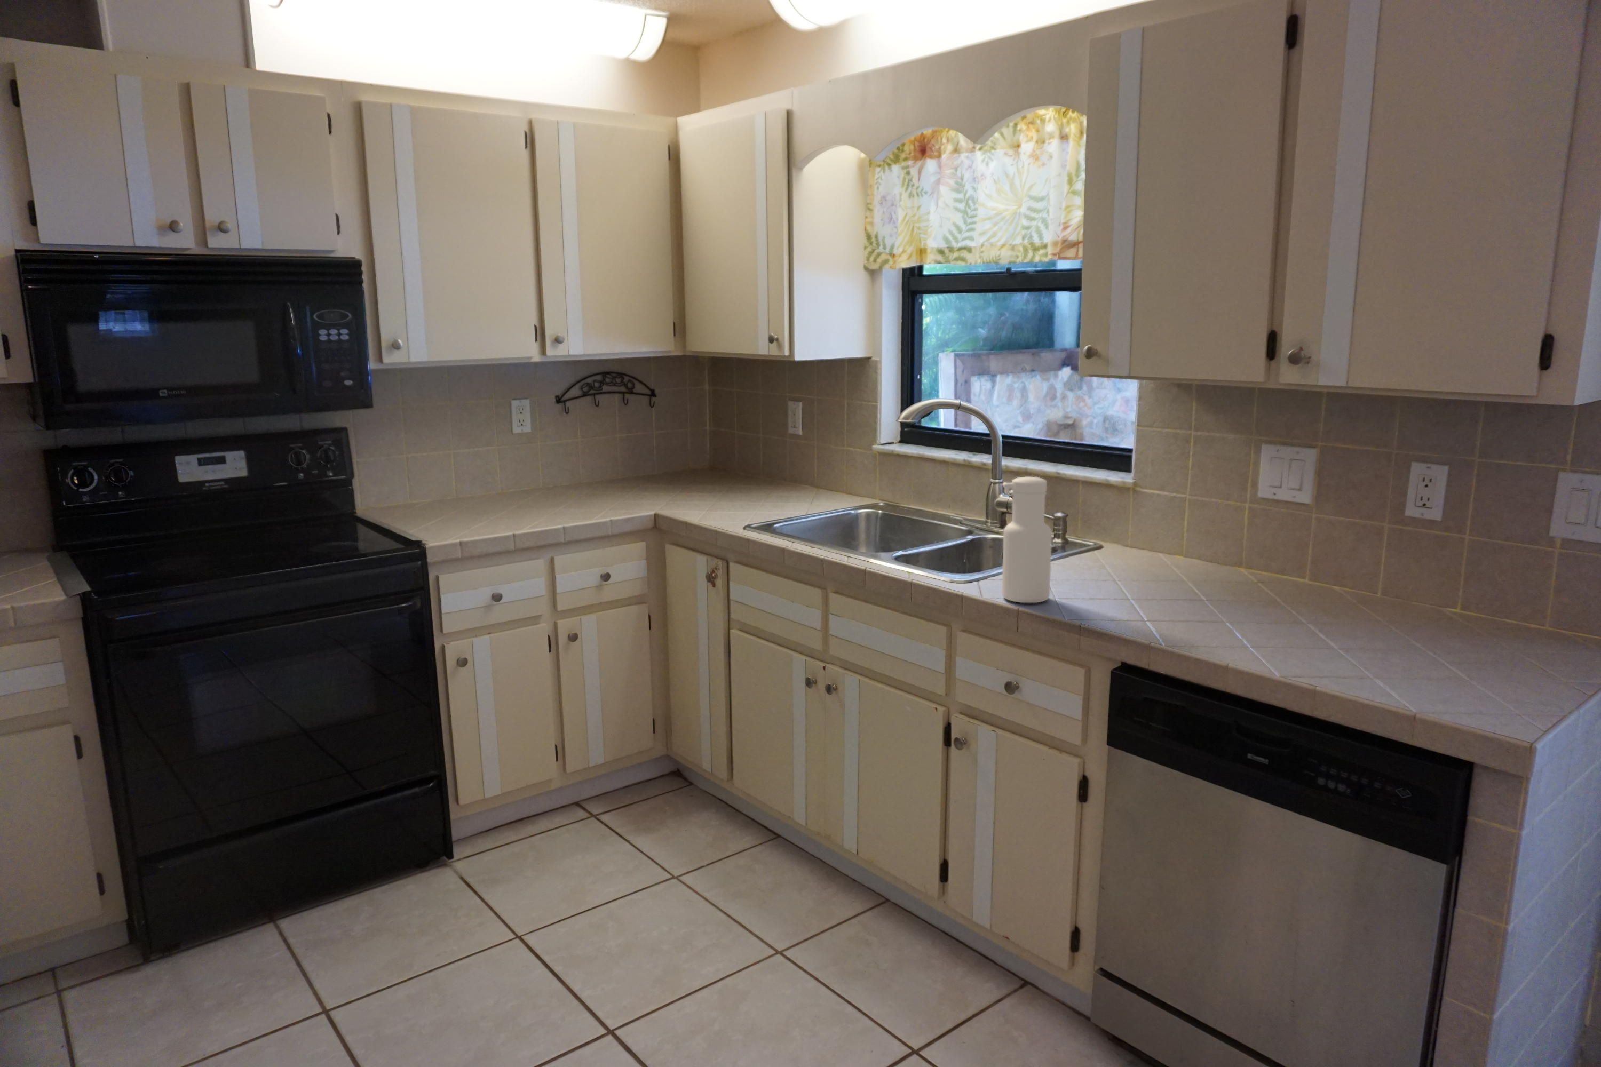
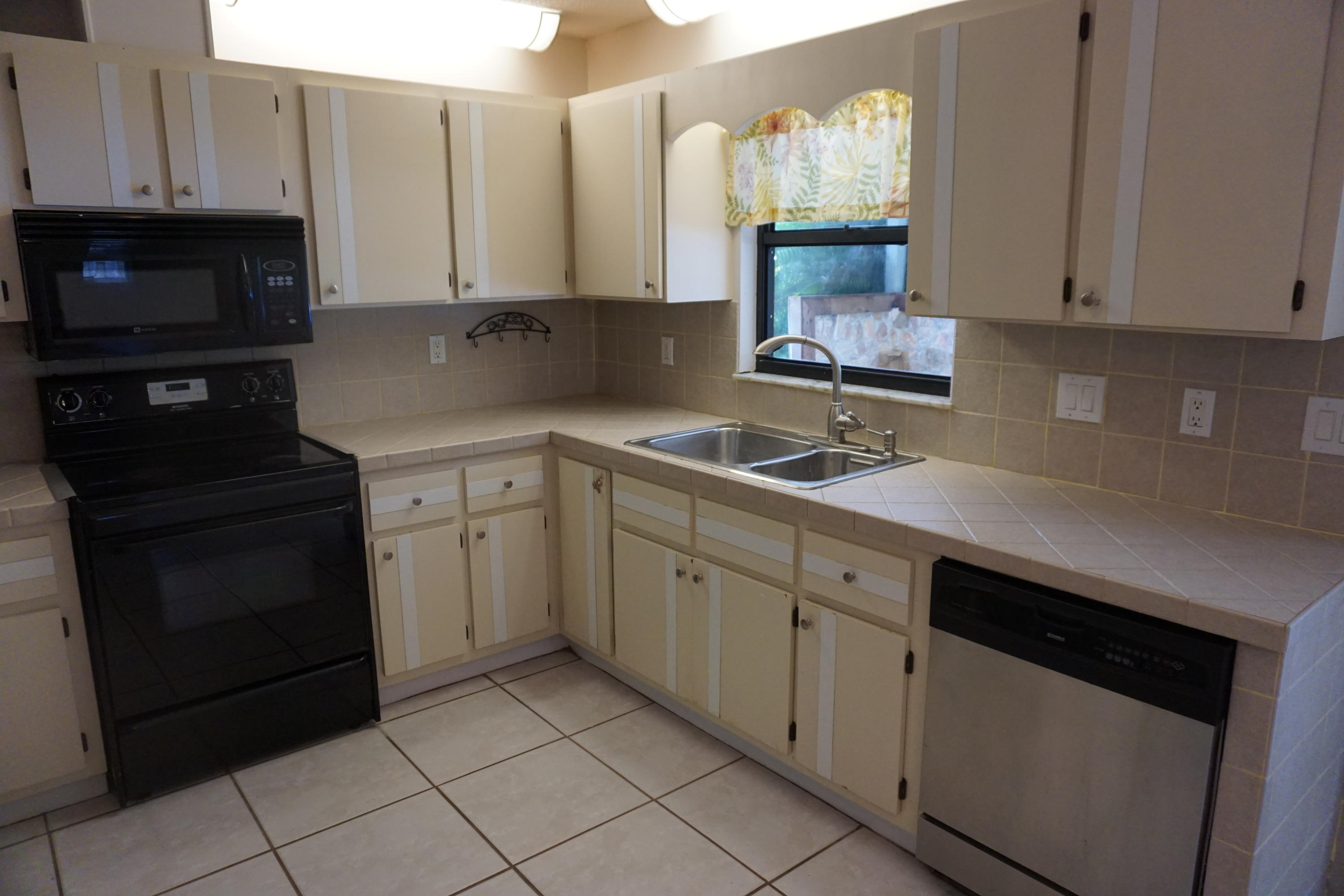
- water bottle (1027, 538)
